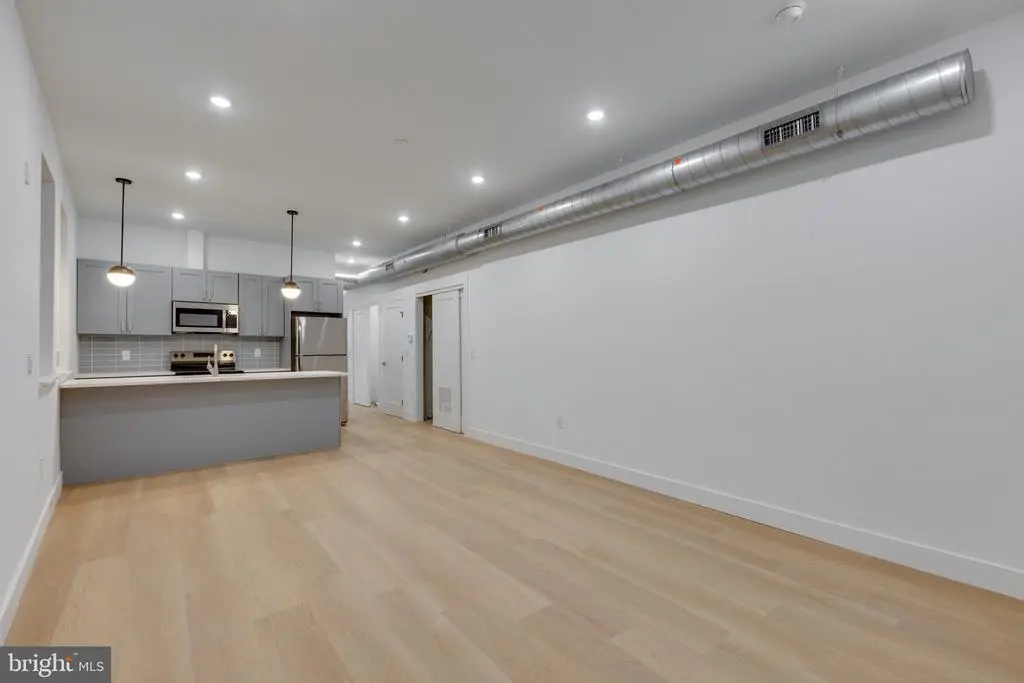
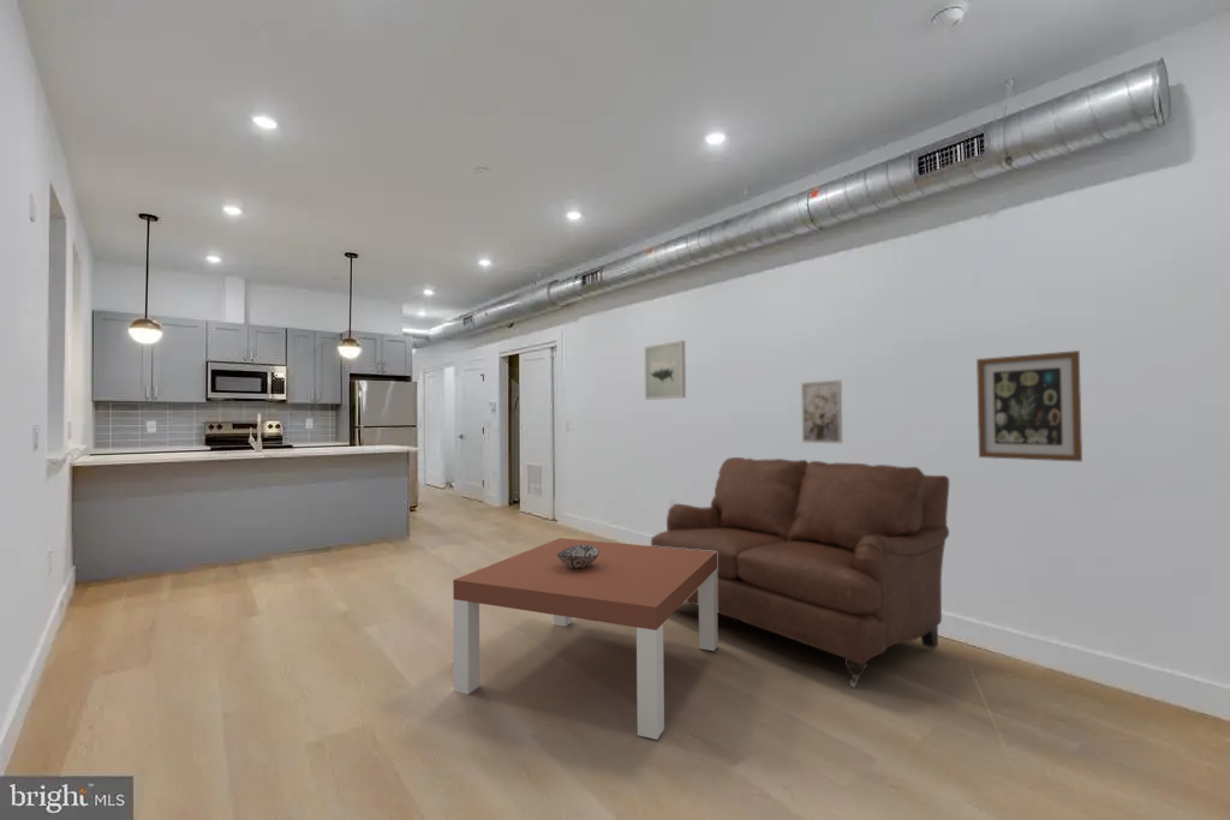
+ wall art (664, 371)
+ decorative bowl (578, 557)
+ wall art (1026, 407)
+ coffee table (597, 615)
+ sofa (792, 543)
+ wall art (820, 412)
